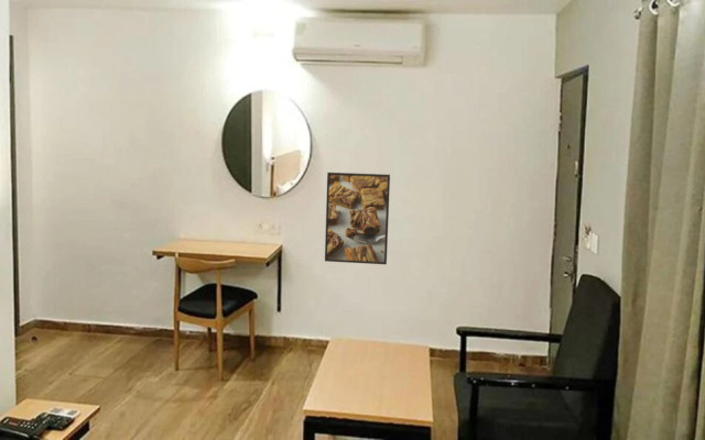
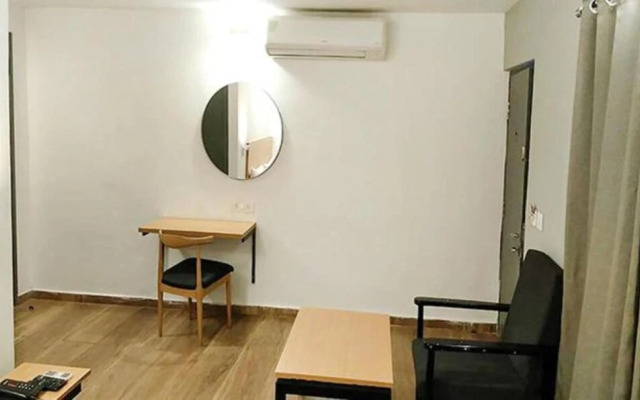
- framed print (357, 218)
